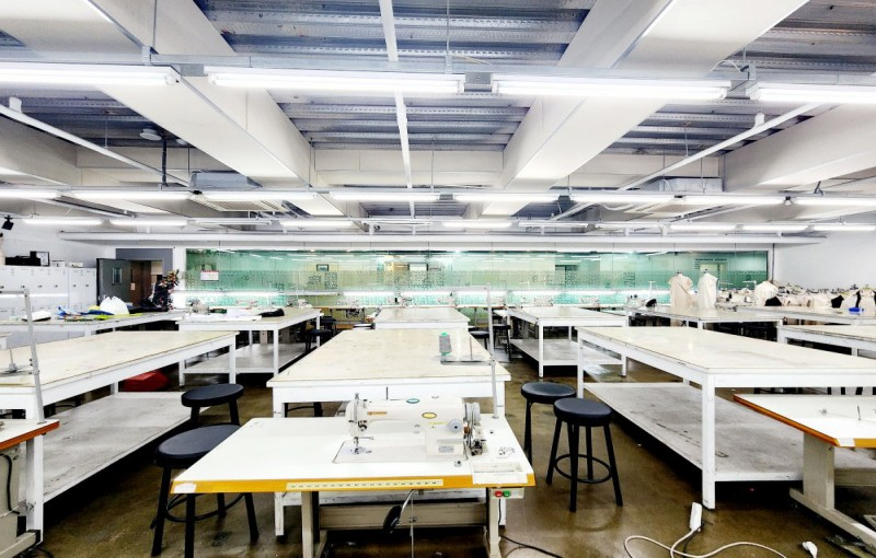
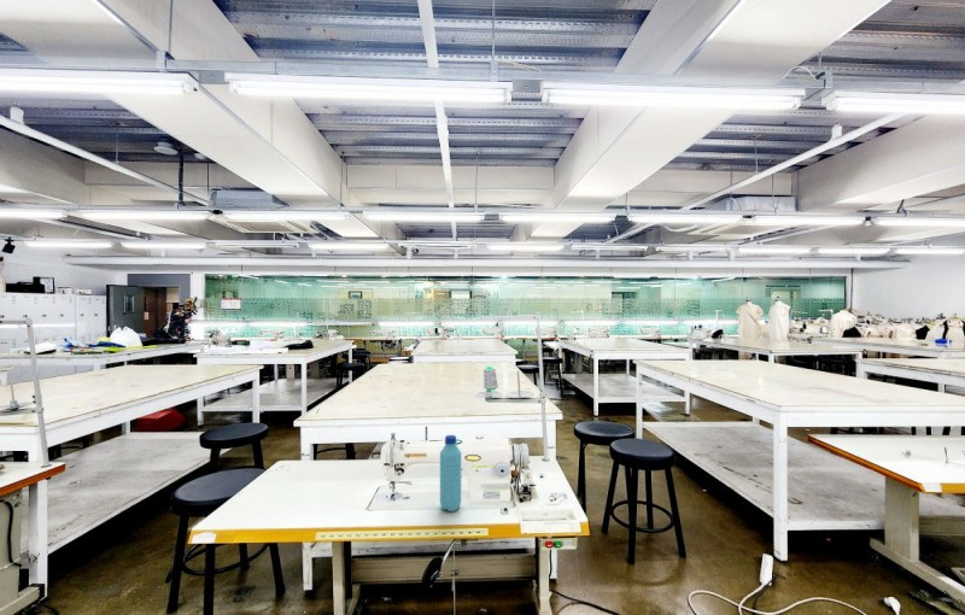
+ water bottle (450, 472)
